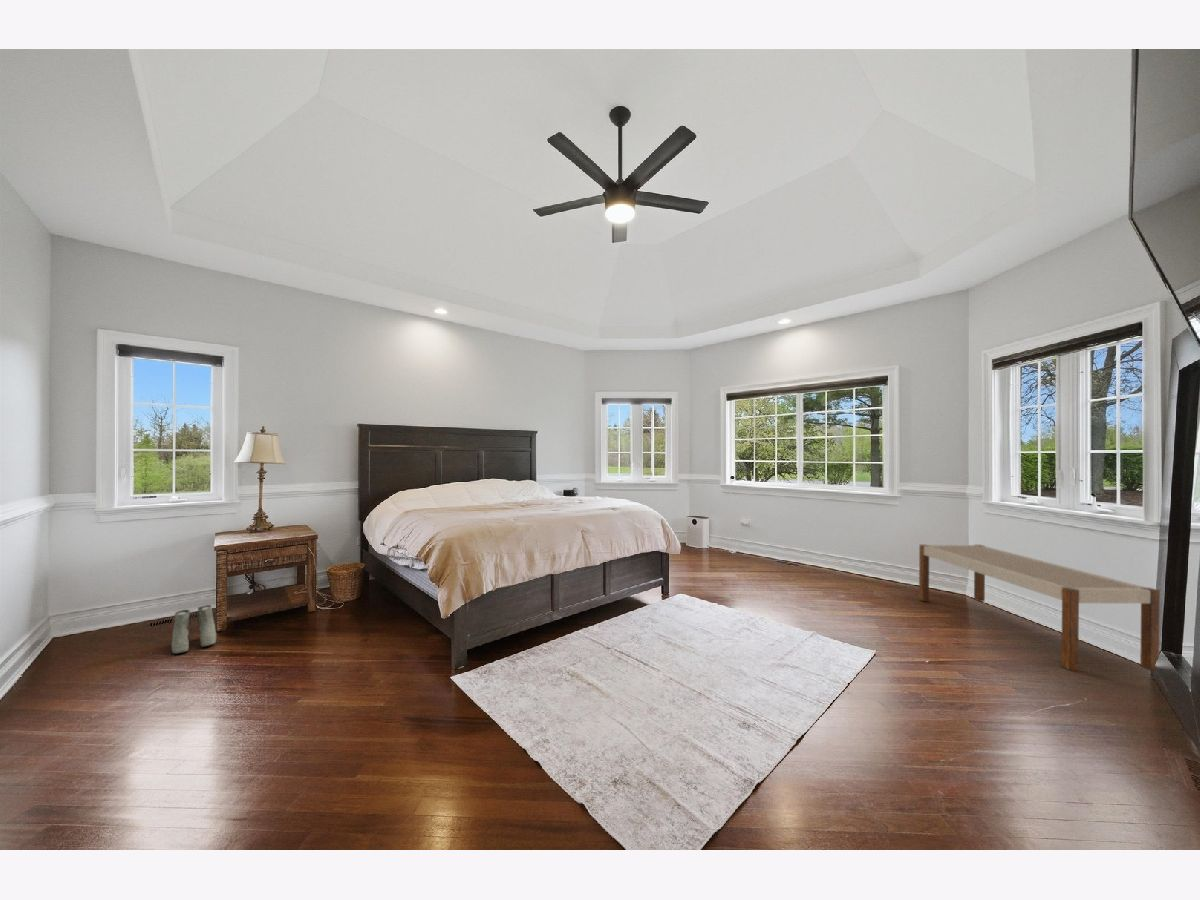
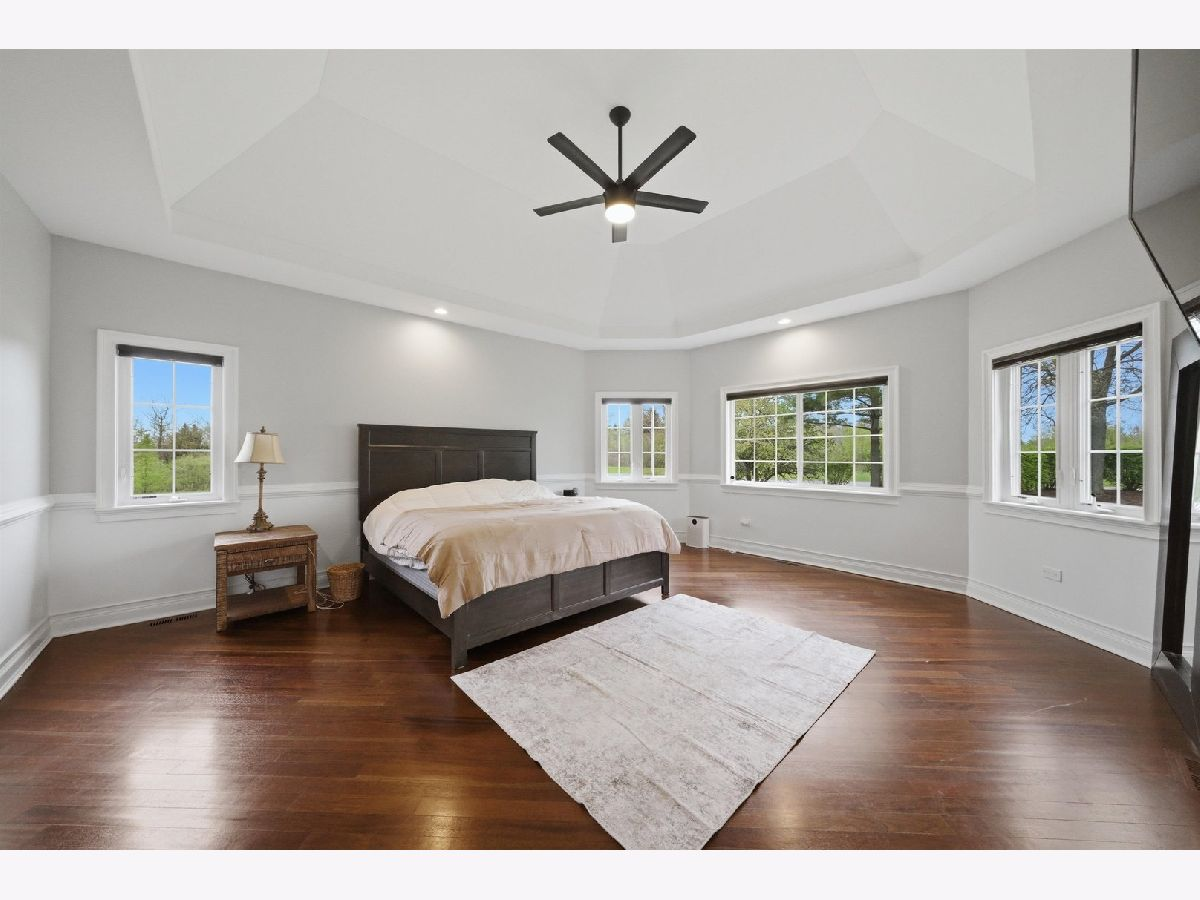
- bench (1020, 586)
- boots (191, 626)
